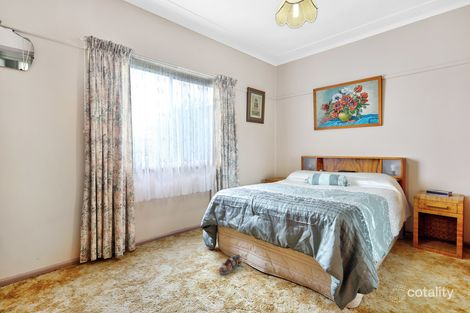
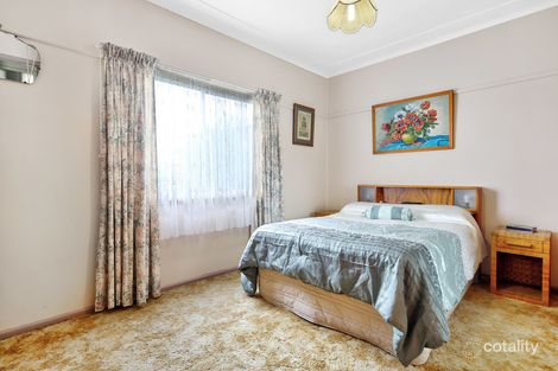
- shoe (230, 263)
